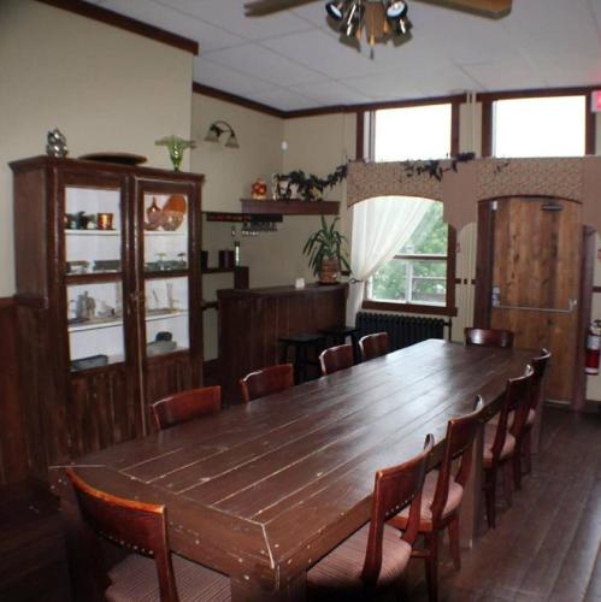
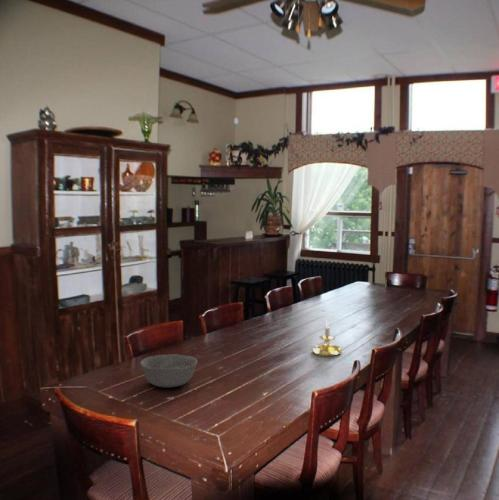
+ candle holder (325, 336)
+ bowl (169, 371)
